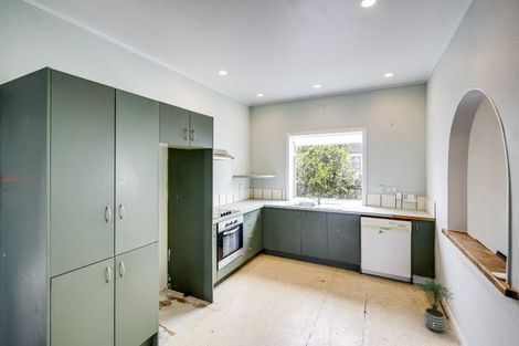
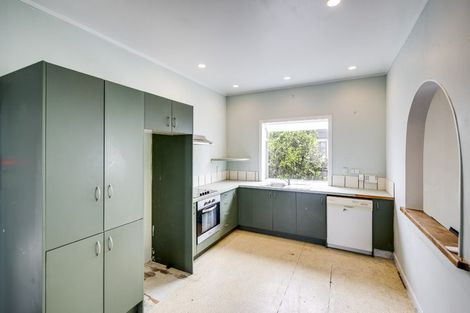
- potted plant (433, 304)
